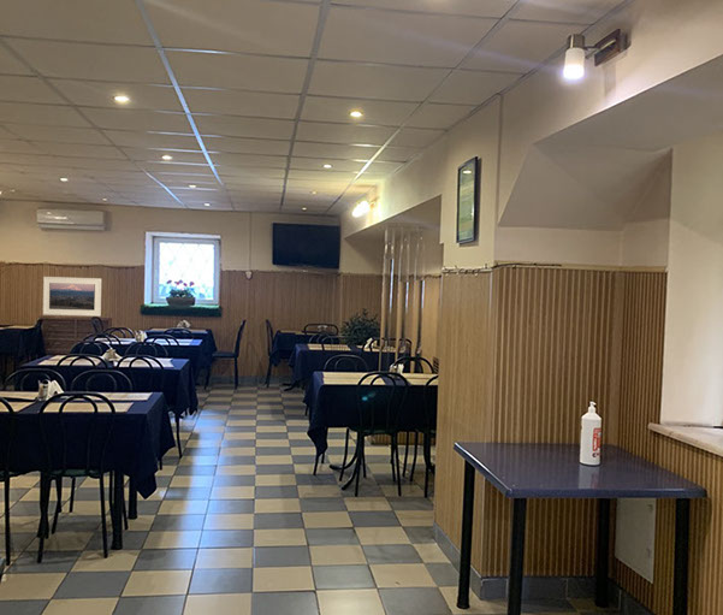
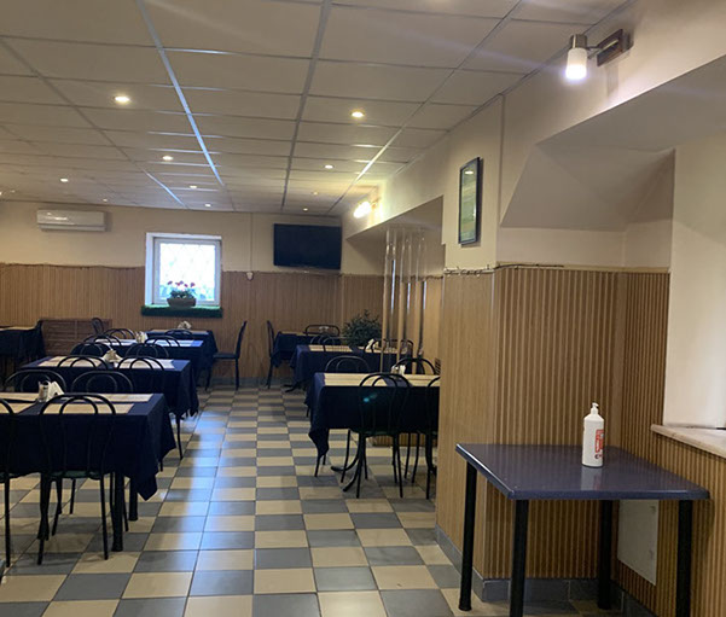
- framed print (72, 296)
